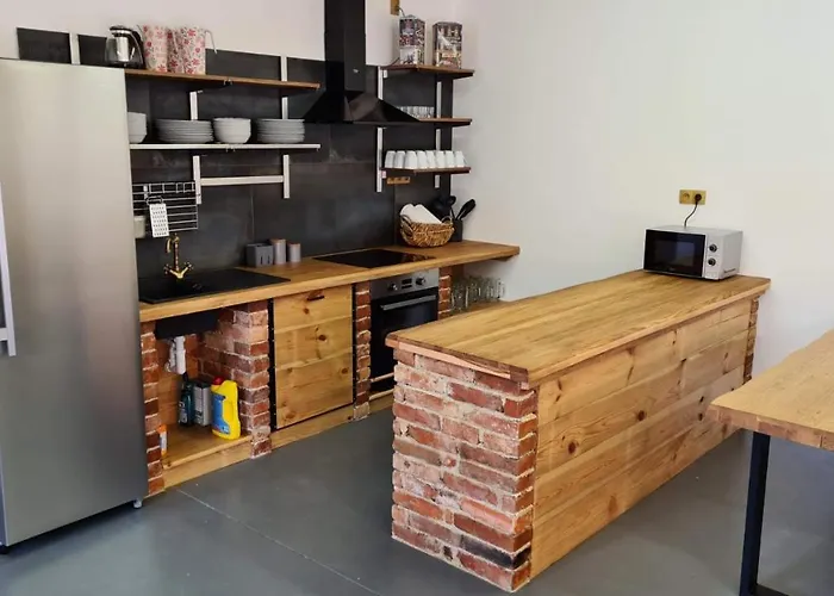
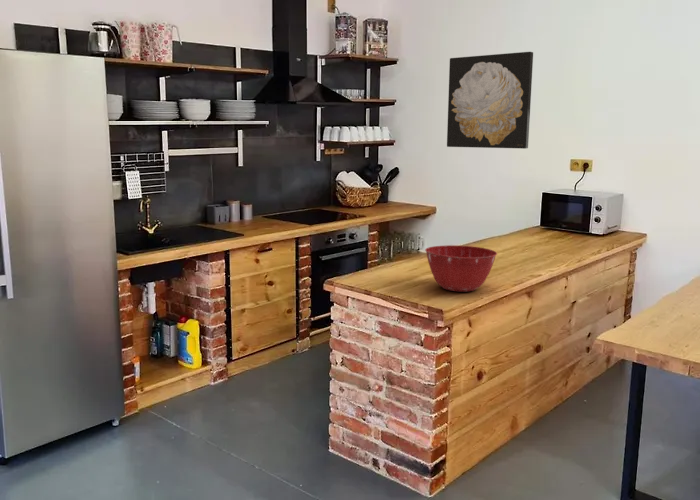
+ mixing bowl (460, 269)
+ wall art (487, 102)
